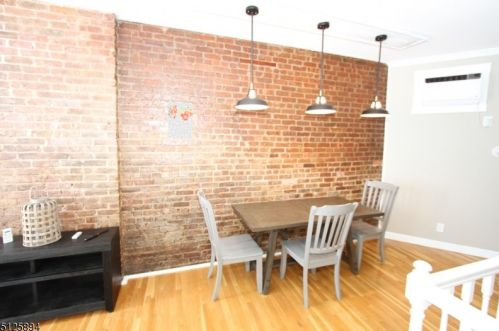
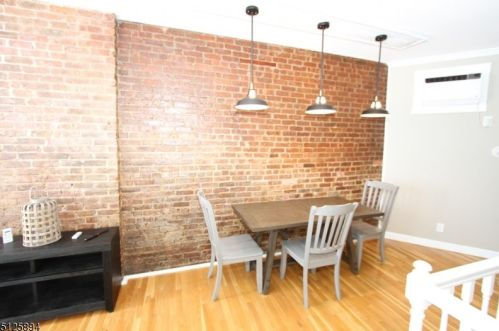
- wall art (180, 120)
